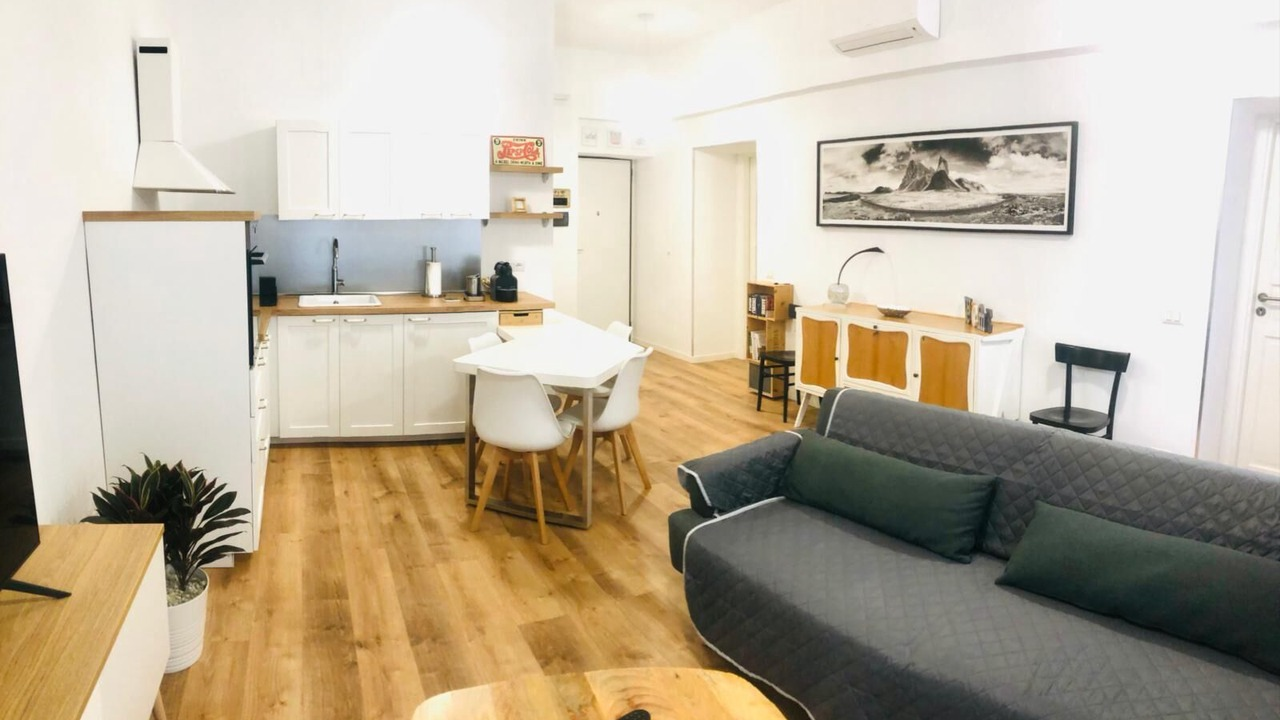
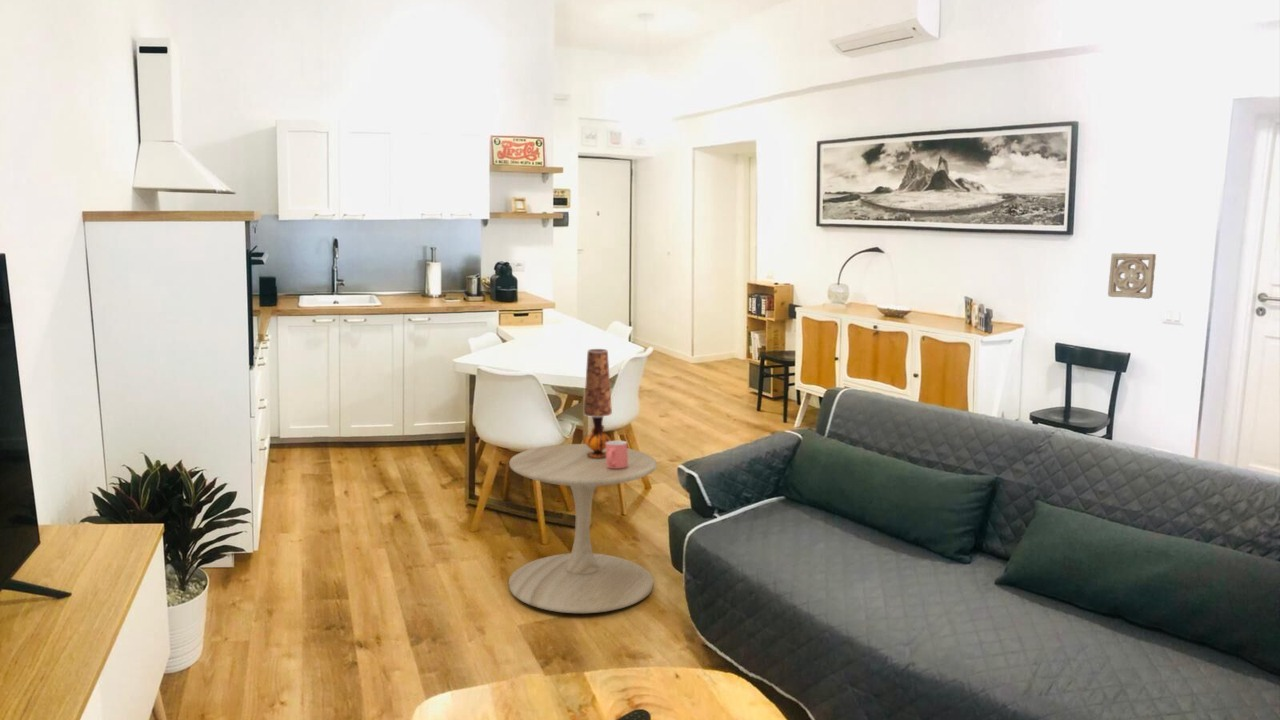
+ side table (582, 522)
+ table lamp (599, 399)
+ mug (615, 452)
+ wall ornament (1131, 276)
